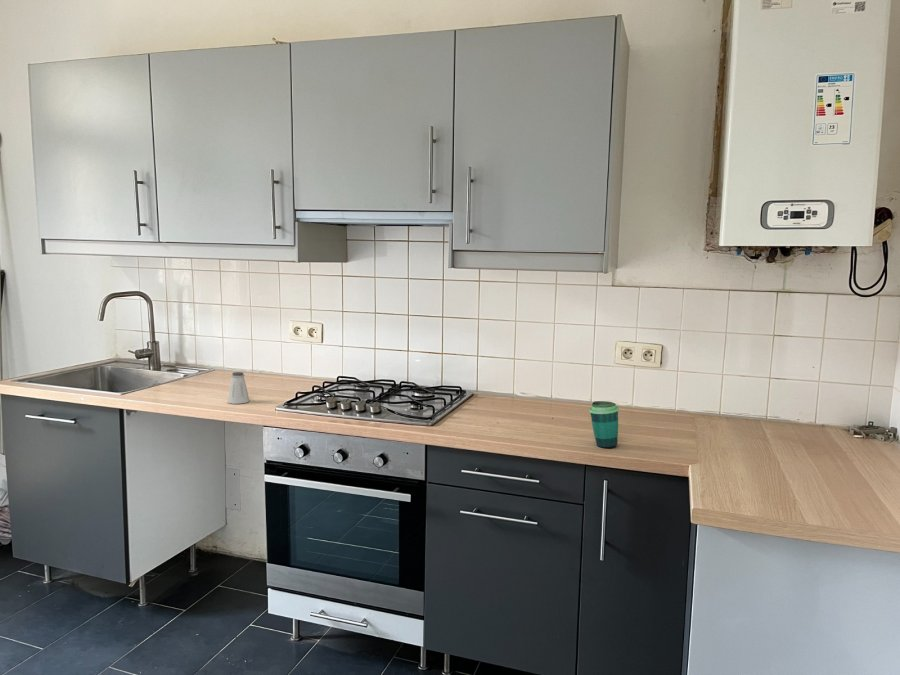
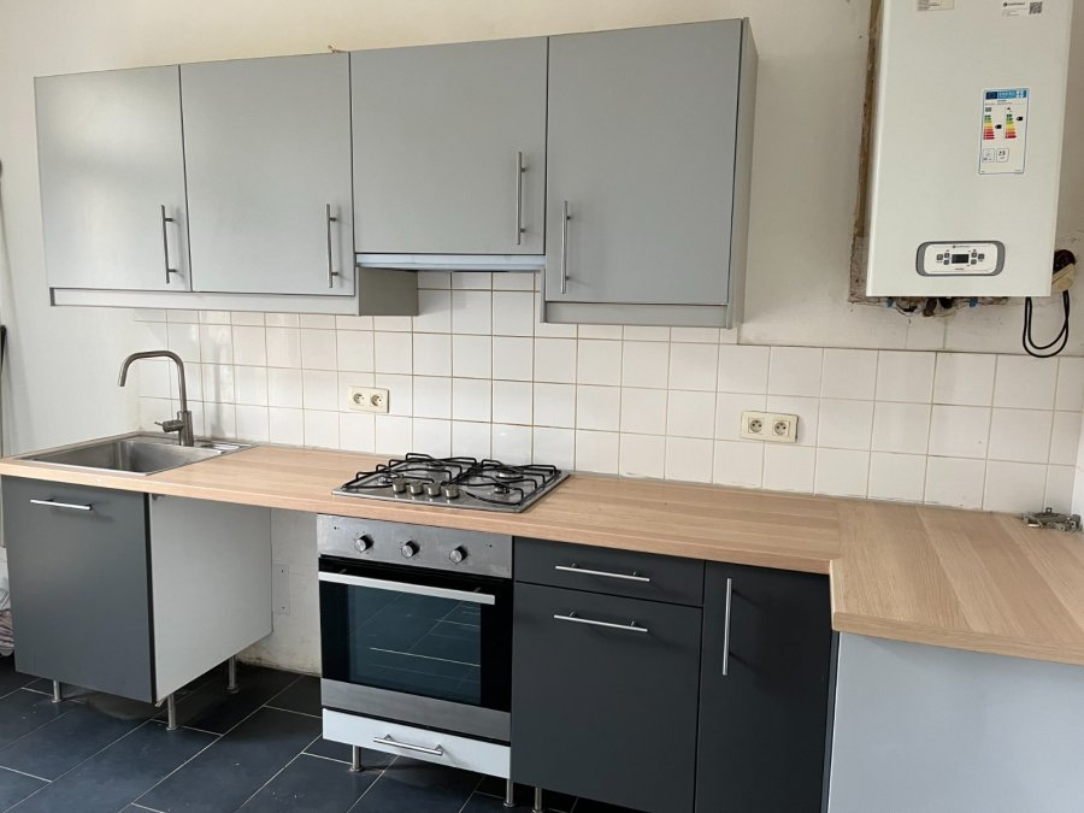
- cup (603, 424)
- saltshaker (238, 387)
